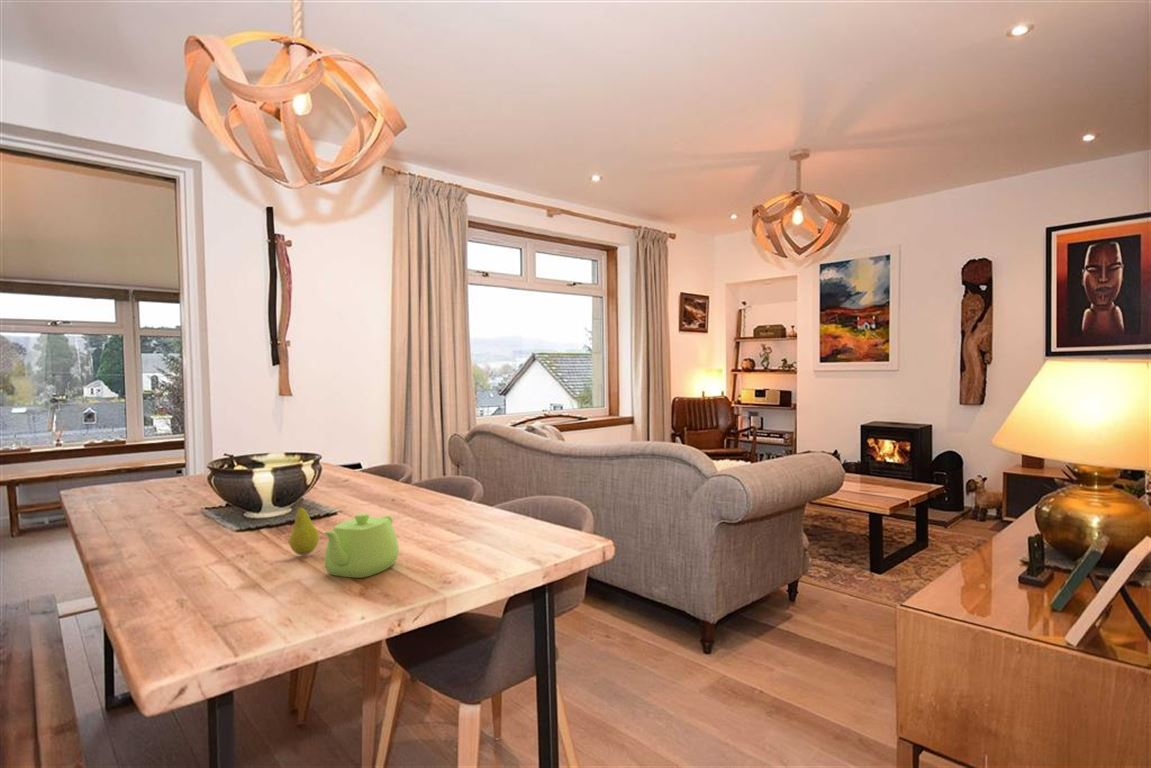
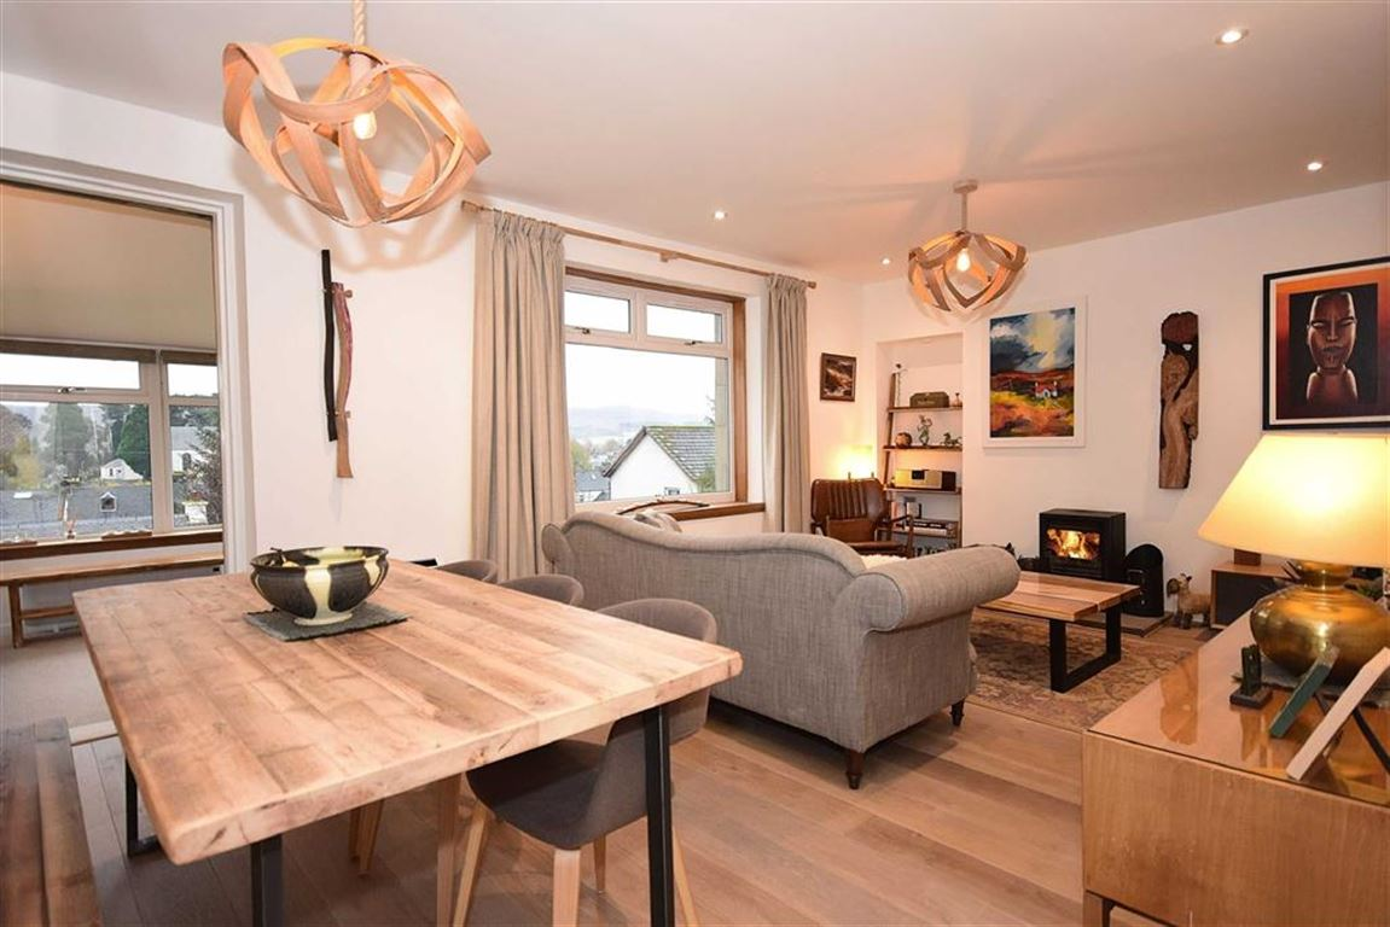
- fruit (303, 526)
- teapot (359, 541)
